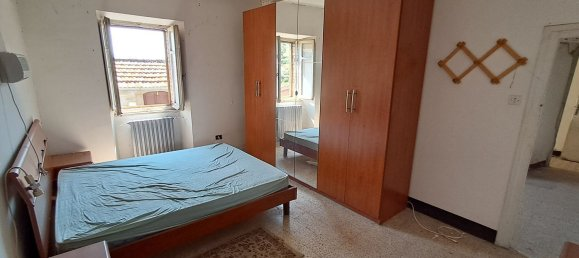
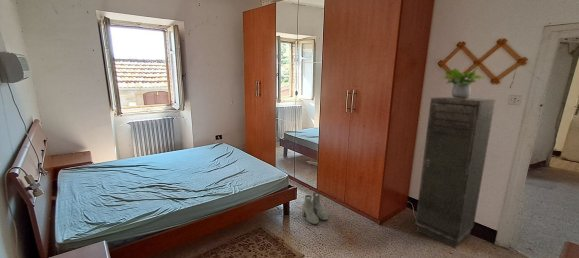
+ potted plant (460, 82)
+ boots (314, 207)
+ storage cabinet (452, 169)
